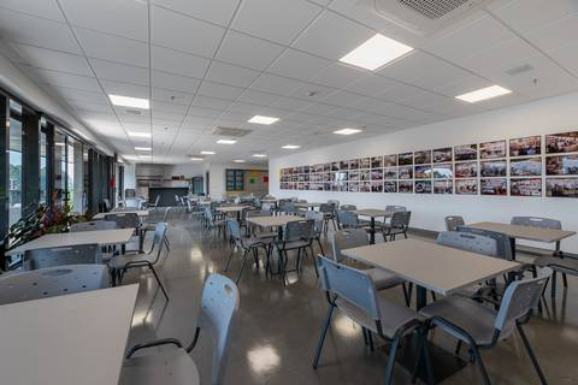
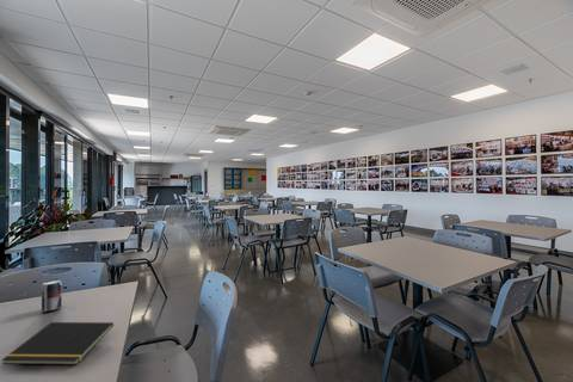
+ notepad (62, 341)
+ beverage can (51, 295)
